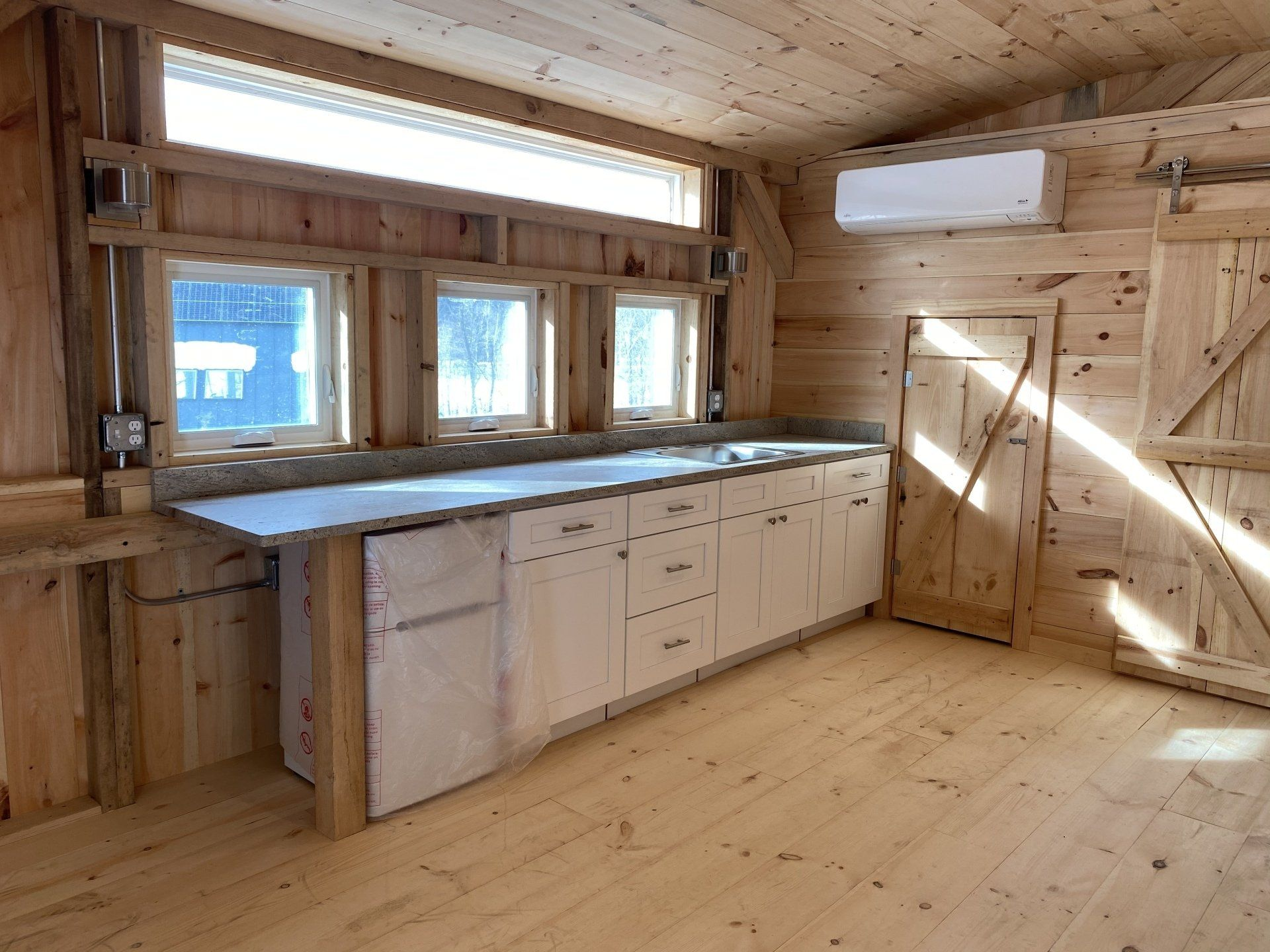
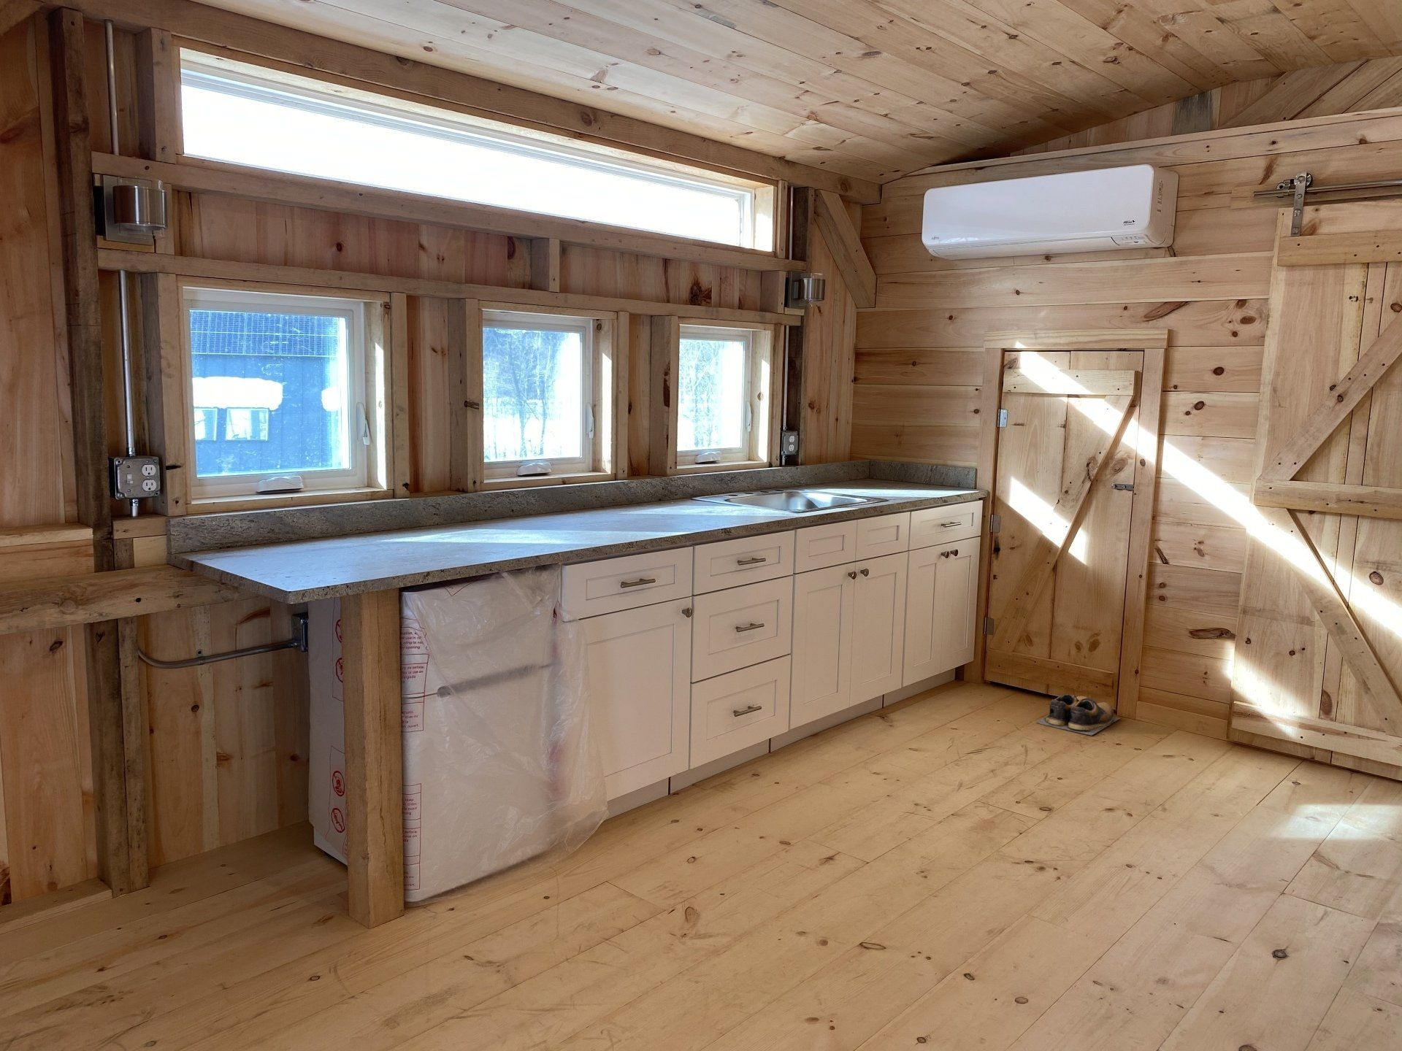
+ shoes (1079, 708)
